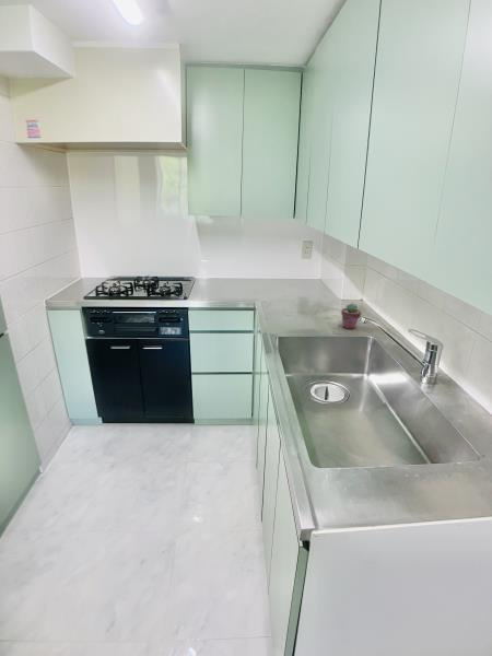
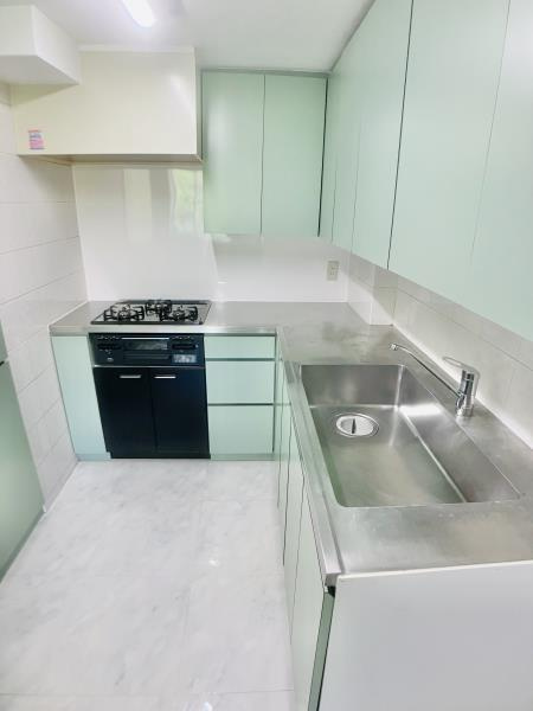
- potted succulent (350, 315)
